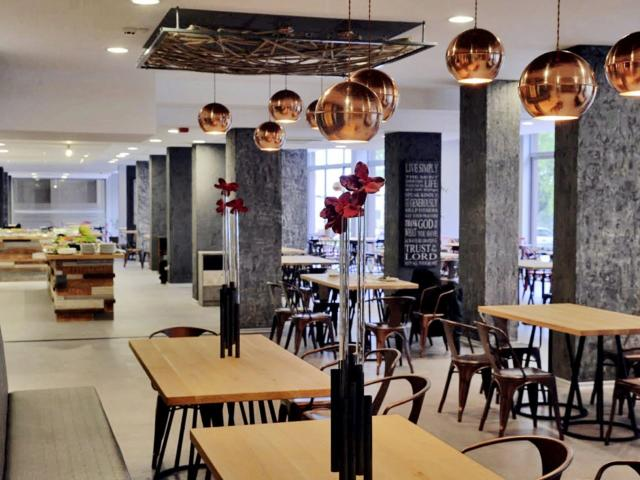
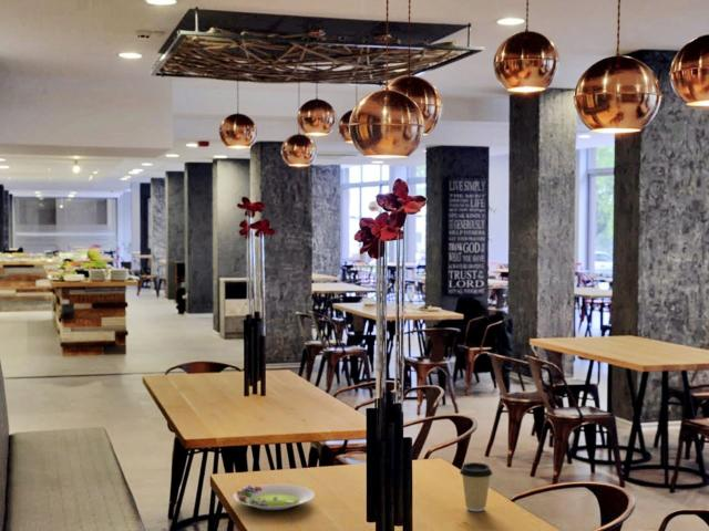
+ salad plate (274, 497)
+ coffee cup (475, 487)
